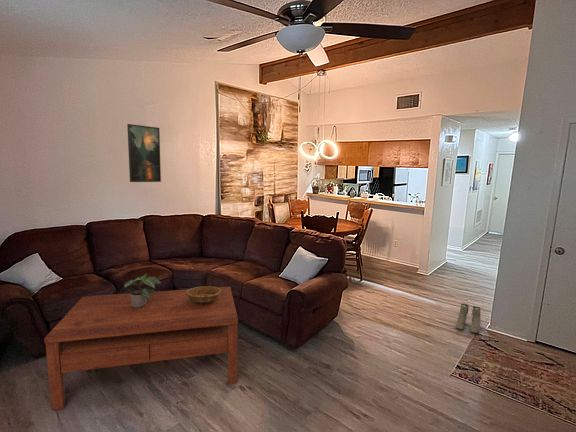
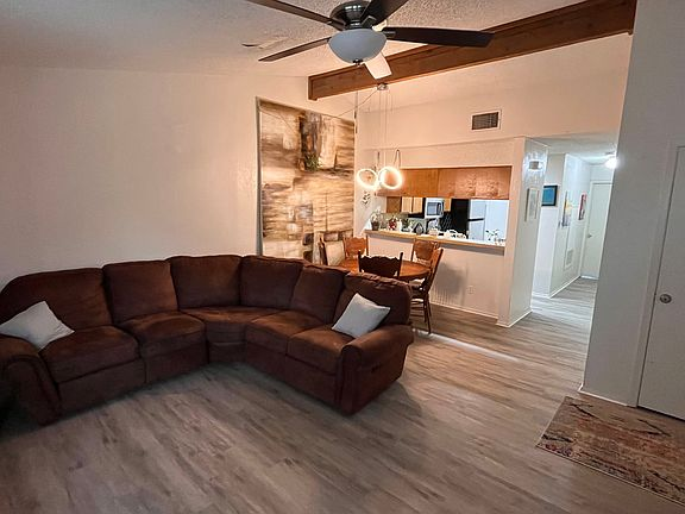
- boots (471, 316)
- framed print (144, 154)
- potted plant (142, 290)
- decorative bowl (203, 295)
- coffee table (156, 337)
